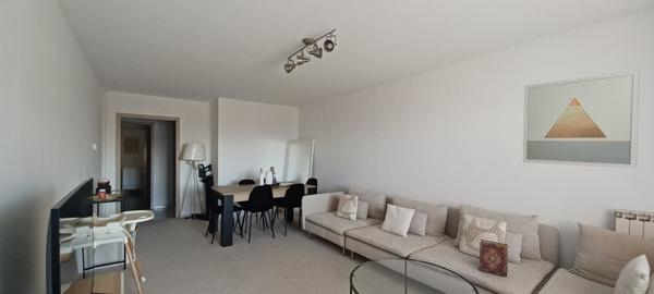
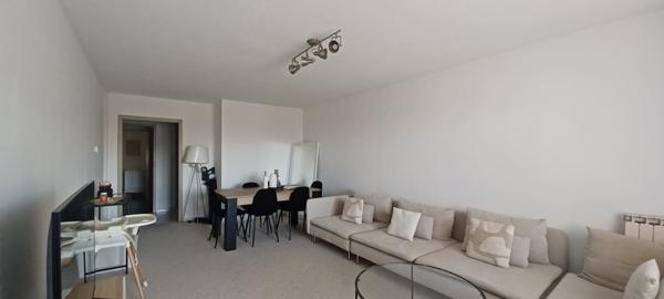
- wall art (573, 122)
- hardback book (493, 257)
